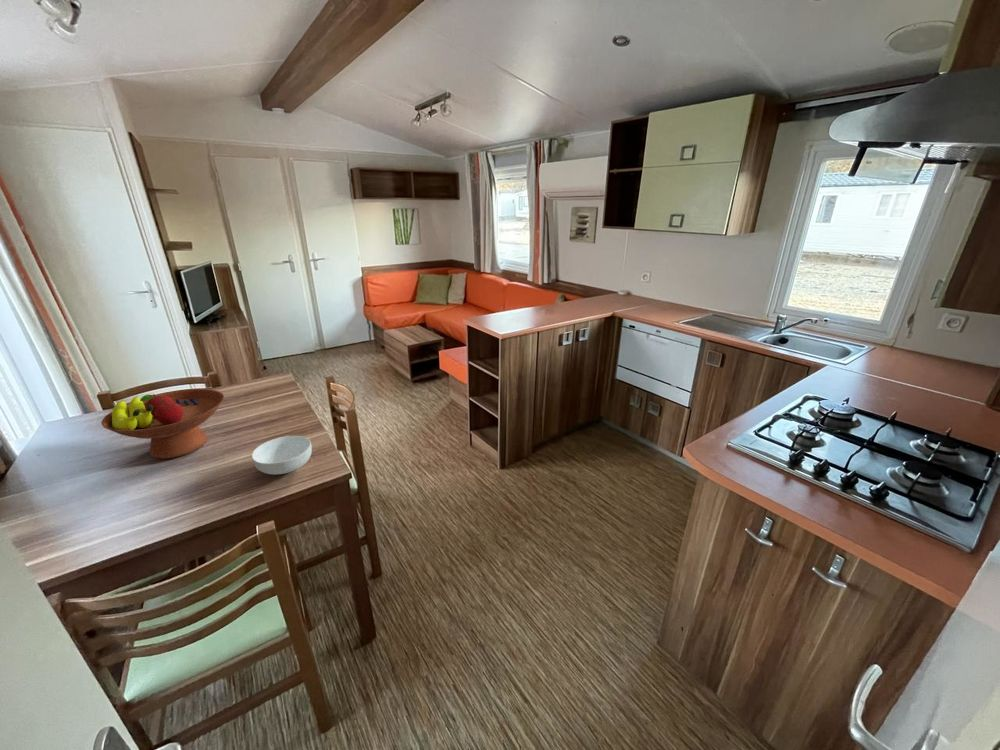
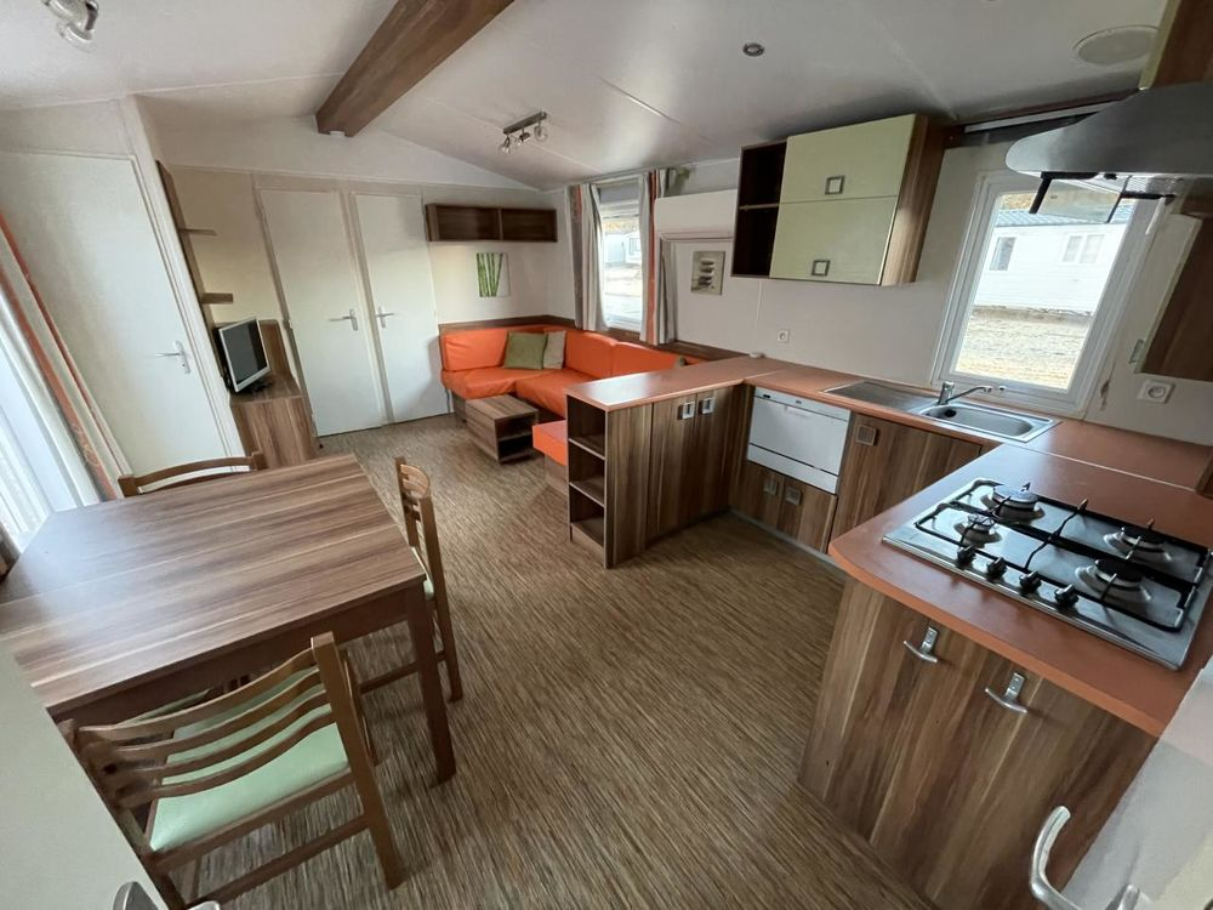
- cereal bowl (284, 457)
- fruit bowl (171, 419)
